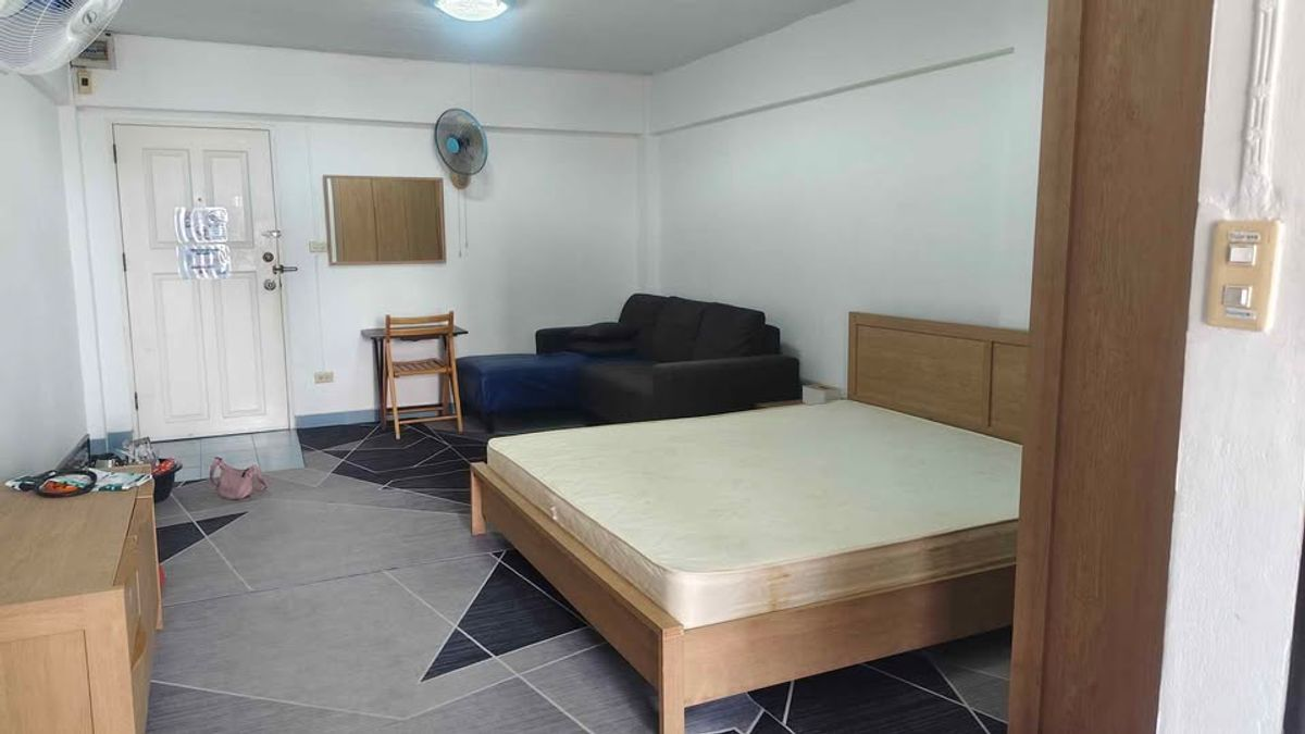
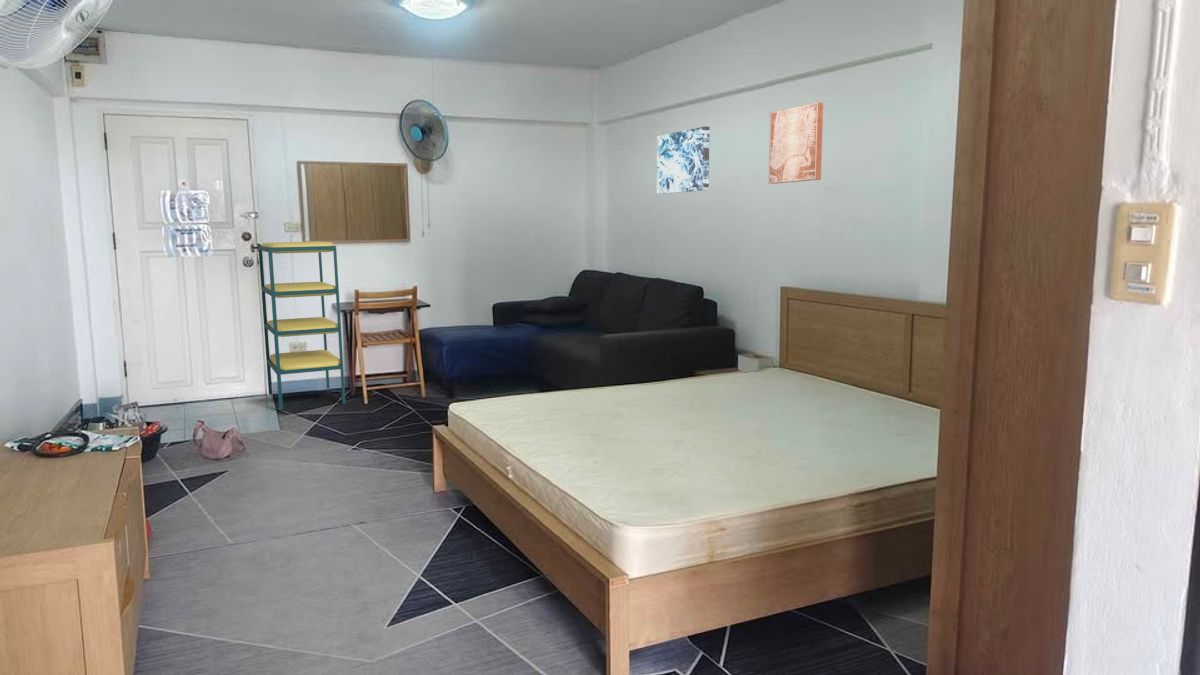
+ wall art (682, 162)
+ shelving unit (300, 321)
+ wall art (794, 144)
